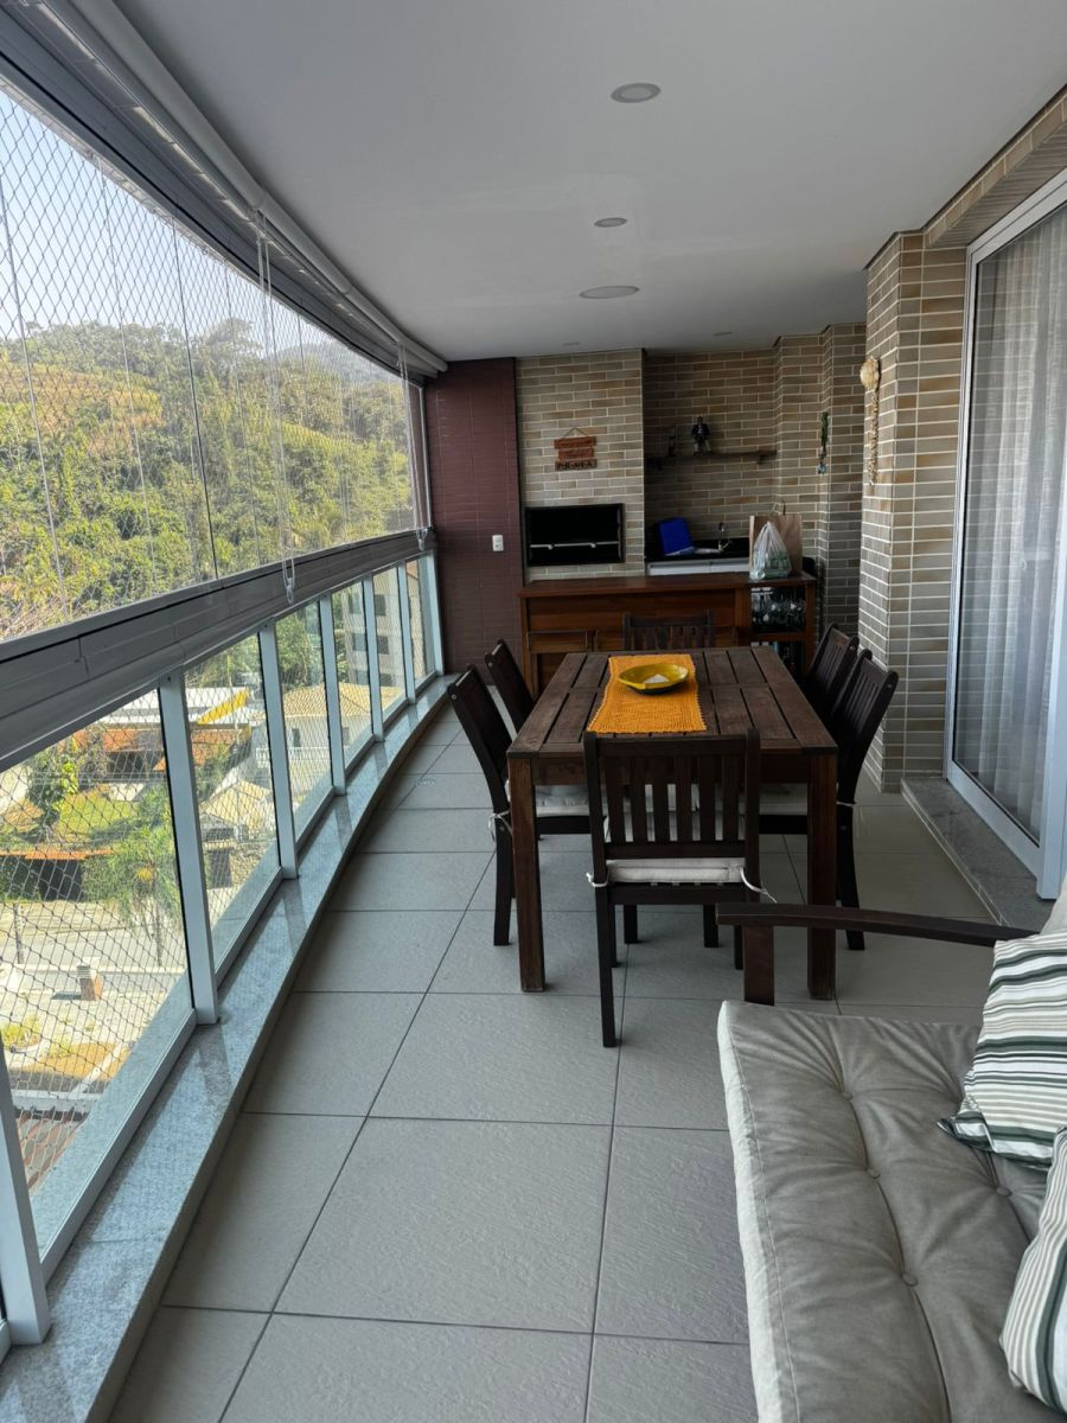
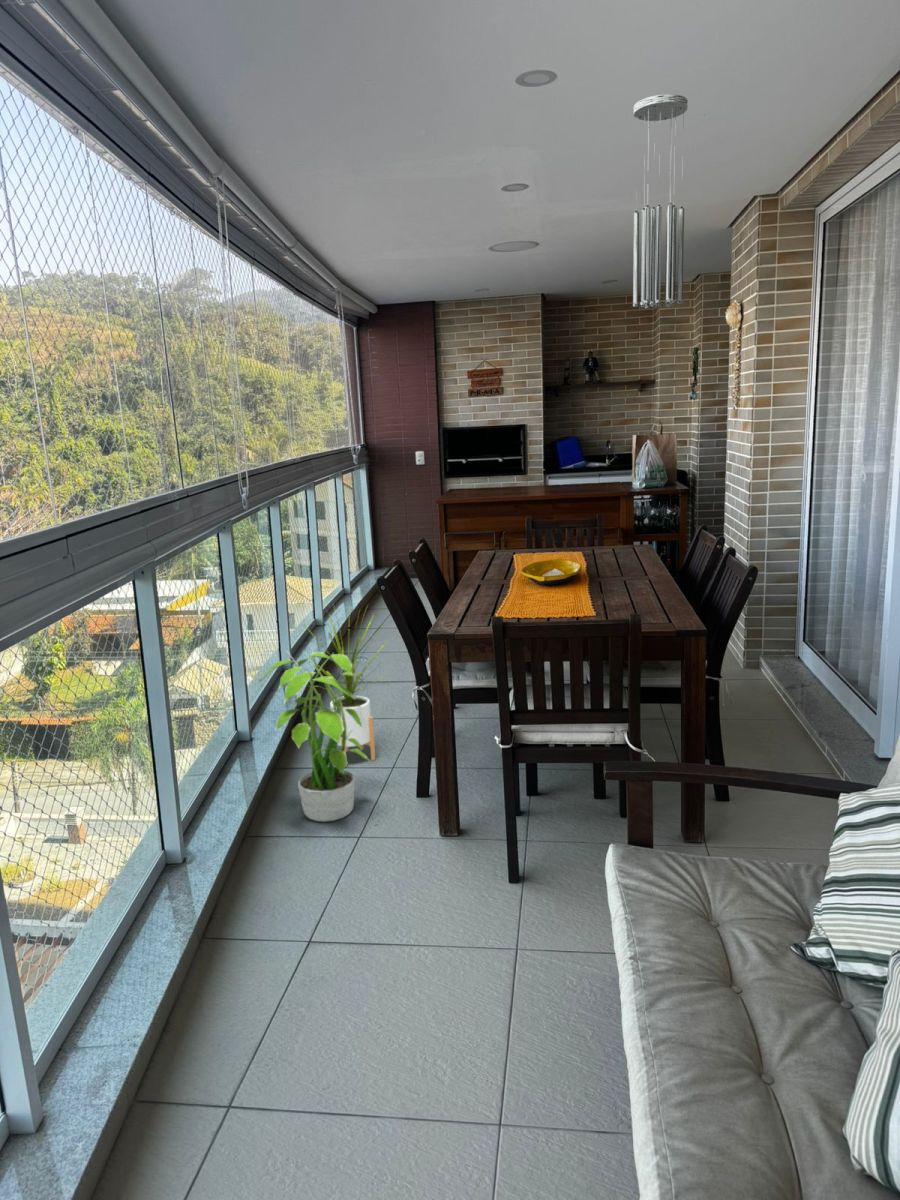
+ wind chime (658, 206)
+ house plant (346, 684)
+ potted plant (312, 735)
